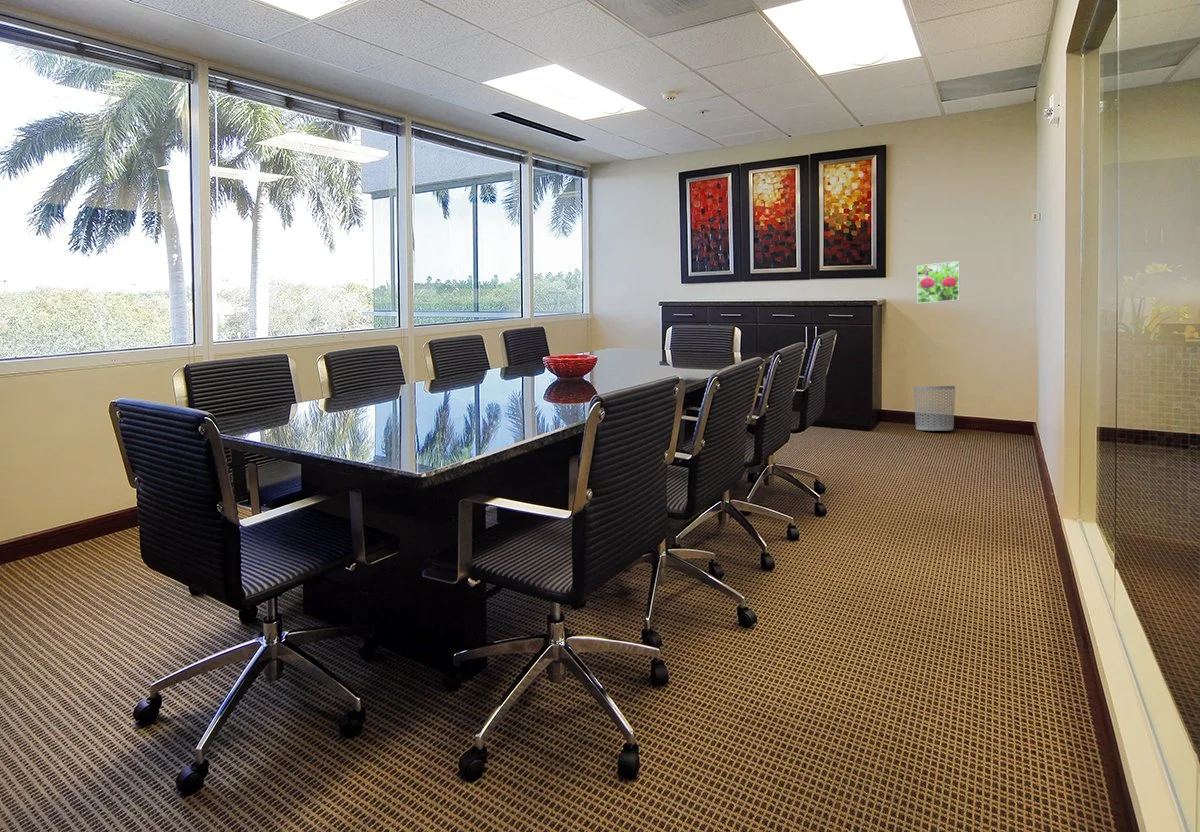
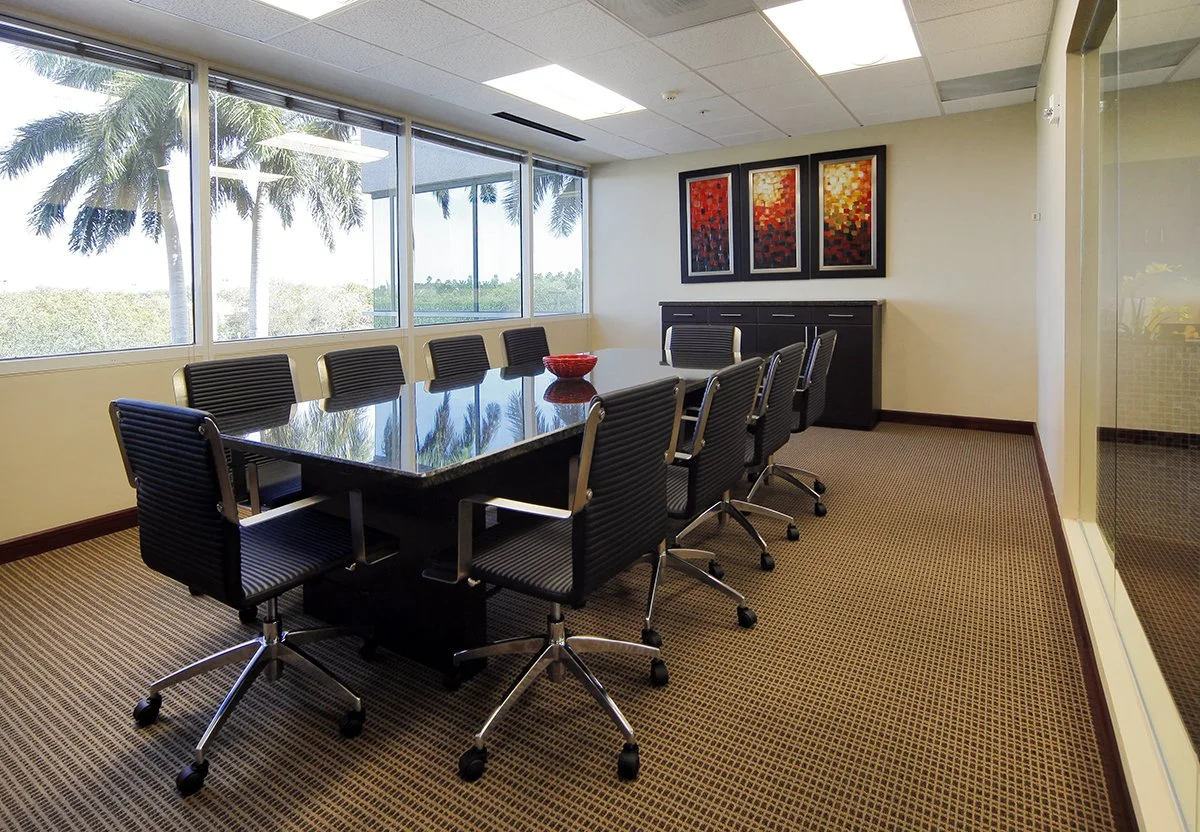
- waste bin (934, 408)
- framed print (938, 282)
